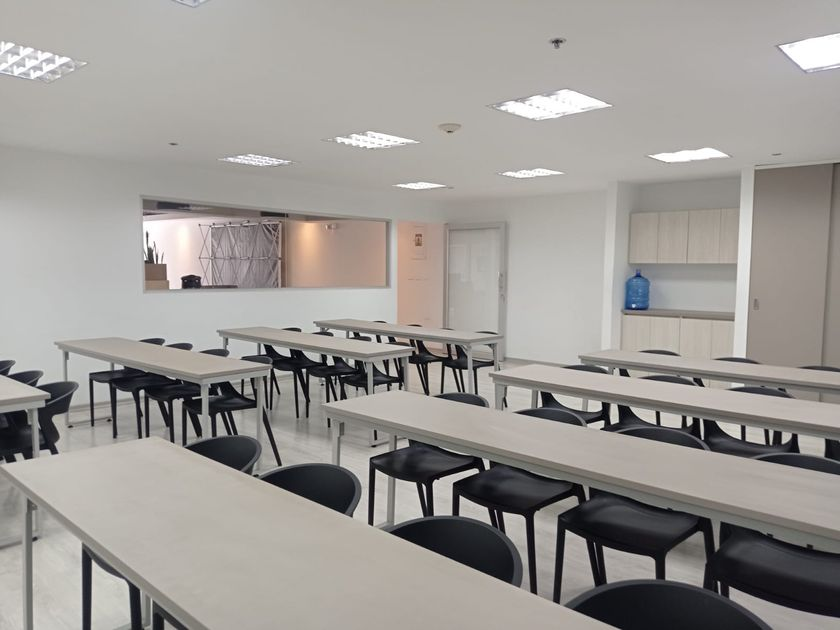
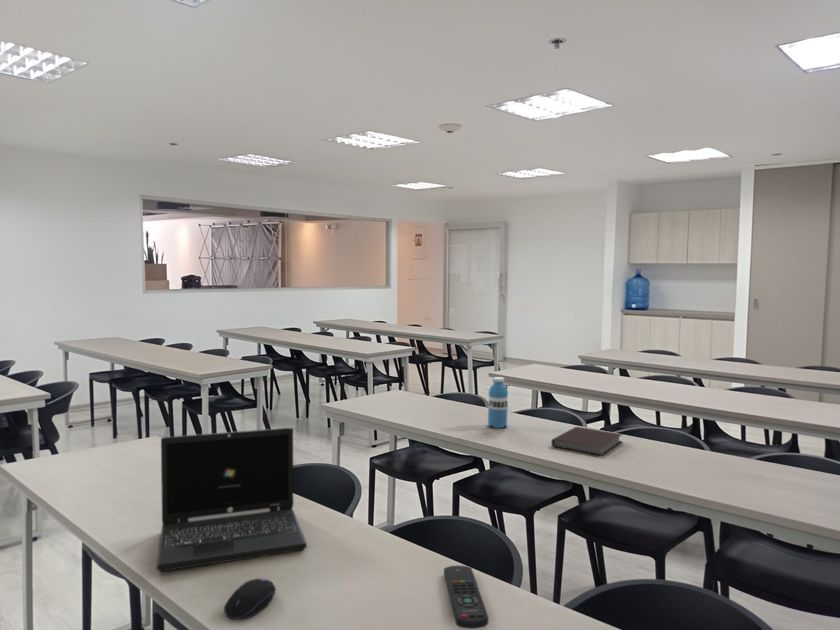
+ notebook (587, 440)
+ remote control (464, 593)
+ laptop (232, 492)
+ water bottle (498, 401)
+ computer mouse (250, 595)
